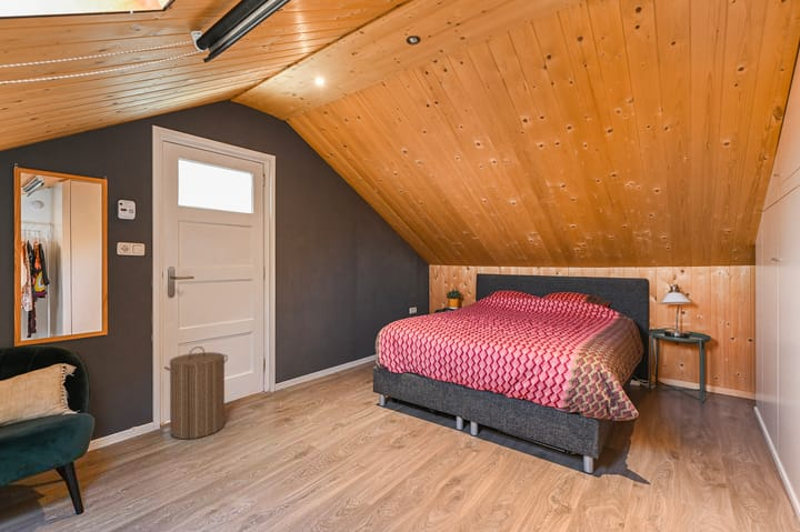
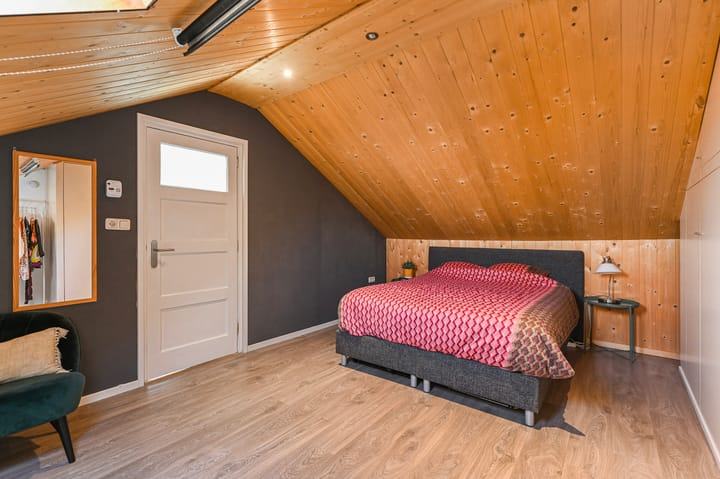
- laundry hamper (198, 387)
